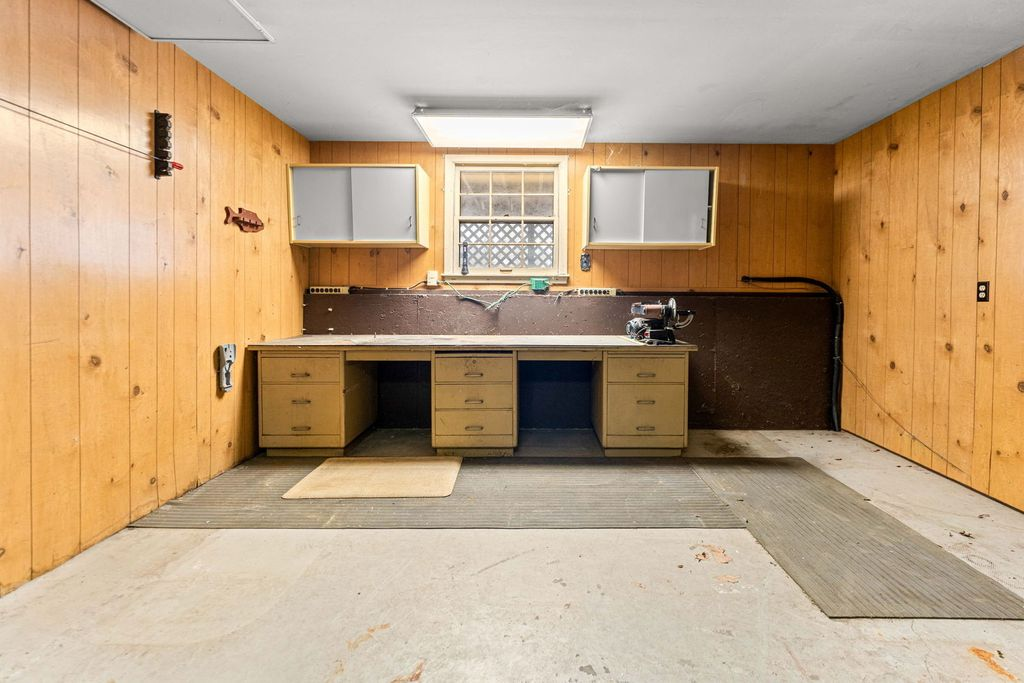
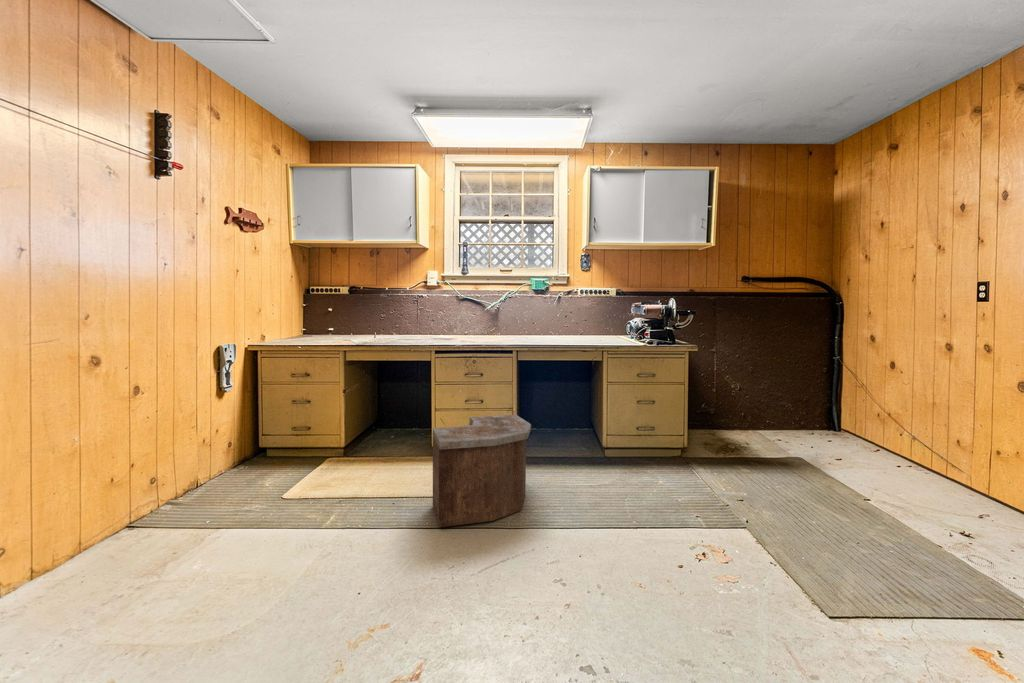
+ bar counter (483, 464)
